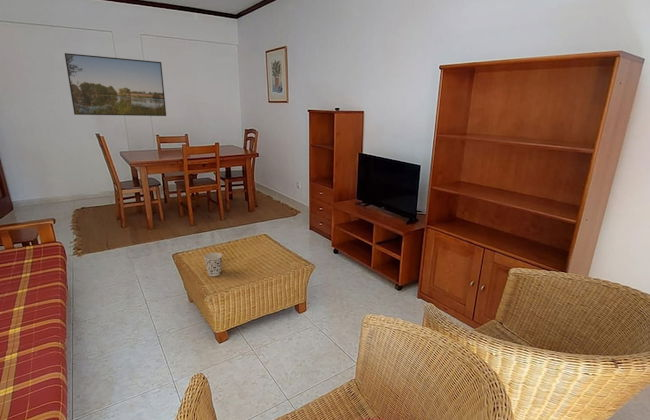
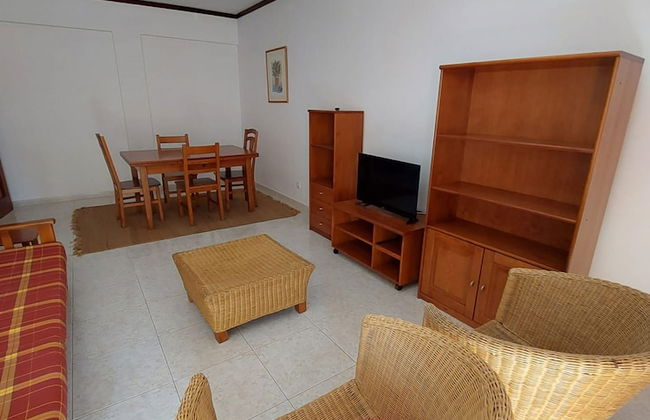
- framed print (119, 87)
- cup (213, 264)
